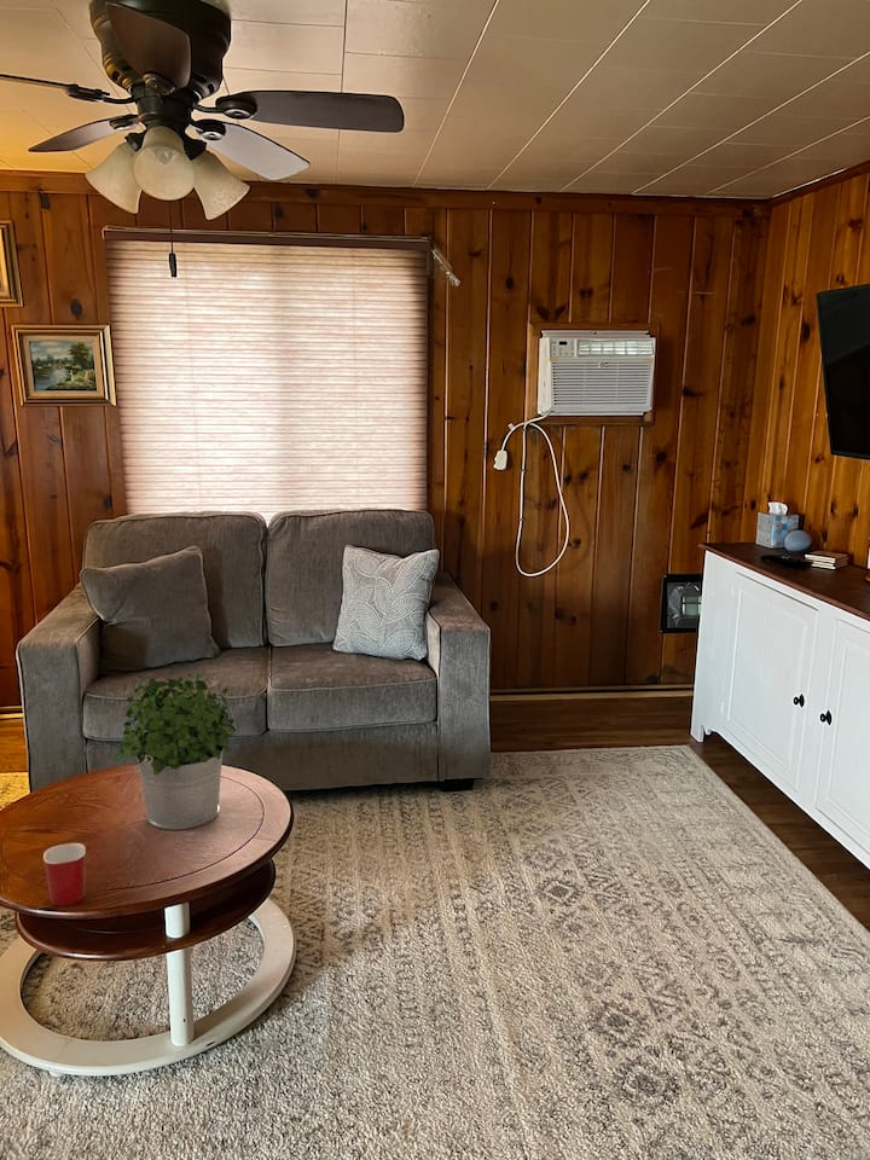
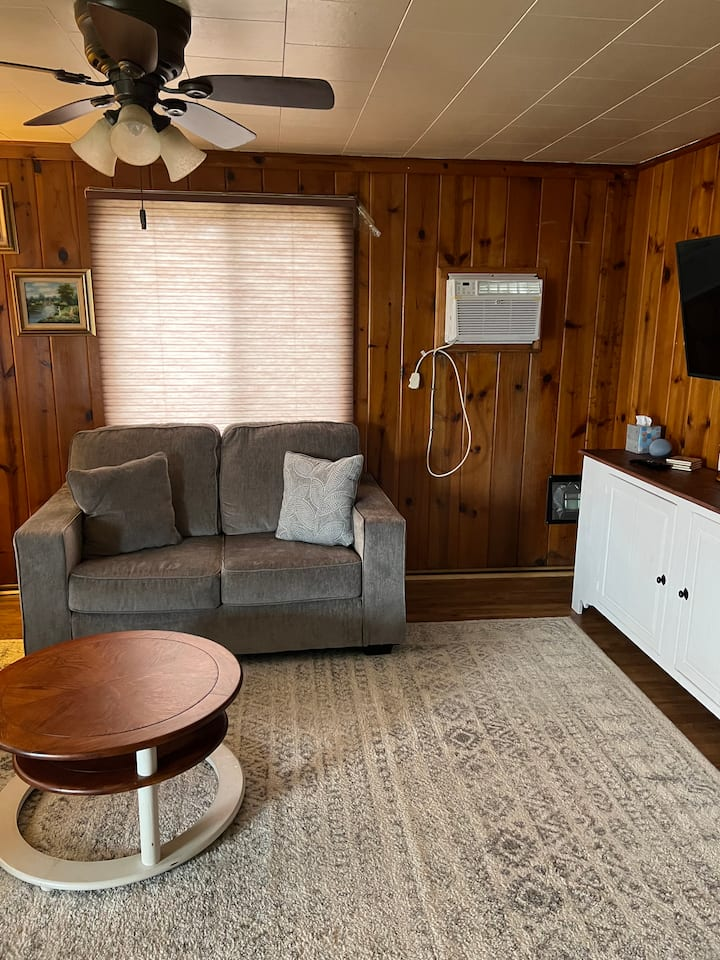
- mug (66, 870)
- potted plant (172, 747)
